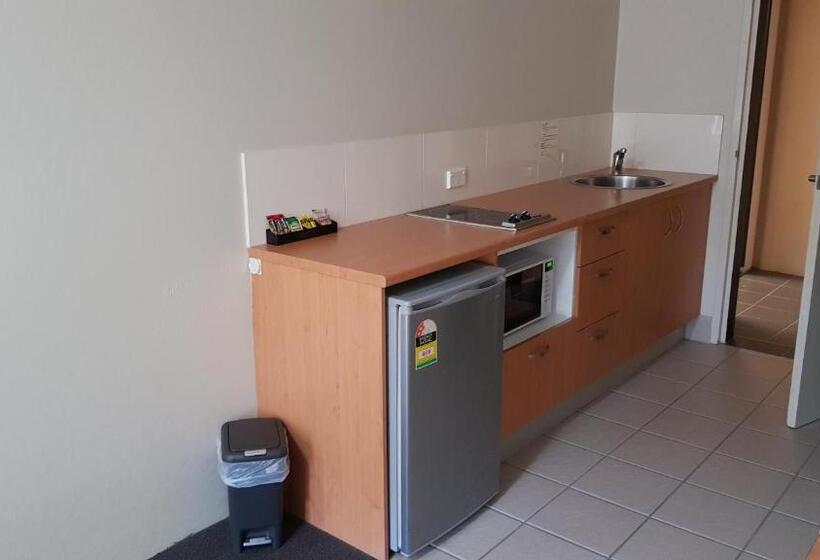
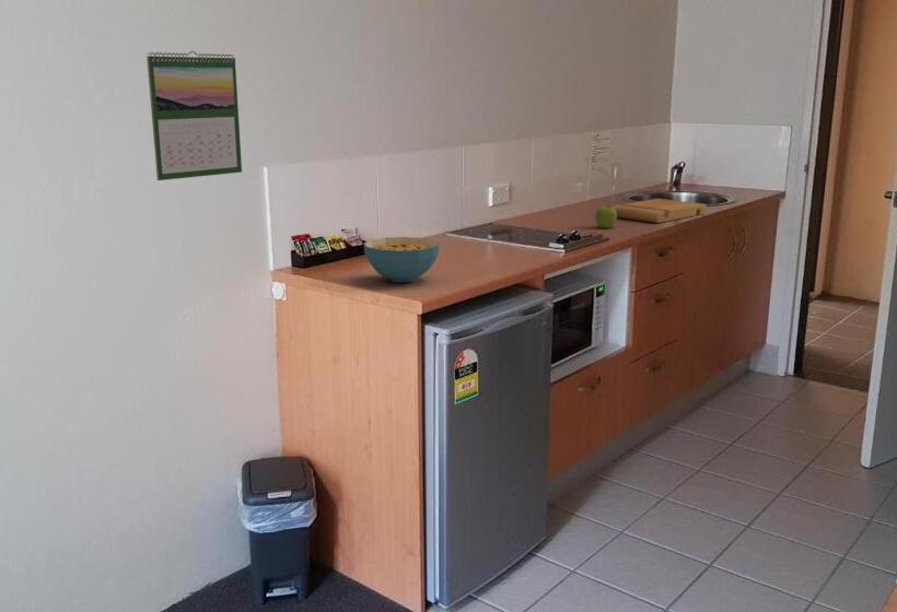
+ fruit (606, 215)
+ calendar (197, 114)
+ cutting board (657, 210)
+ cereal bowl (401, 261)
